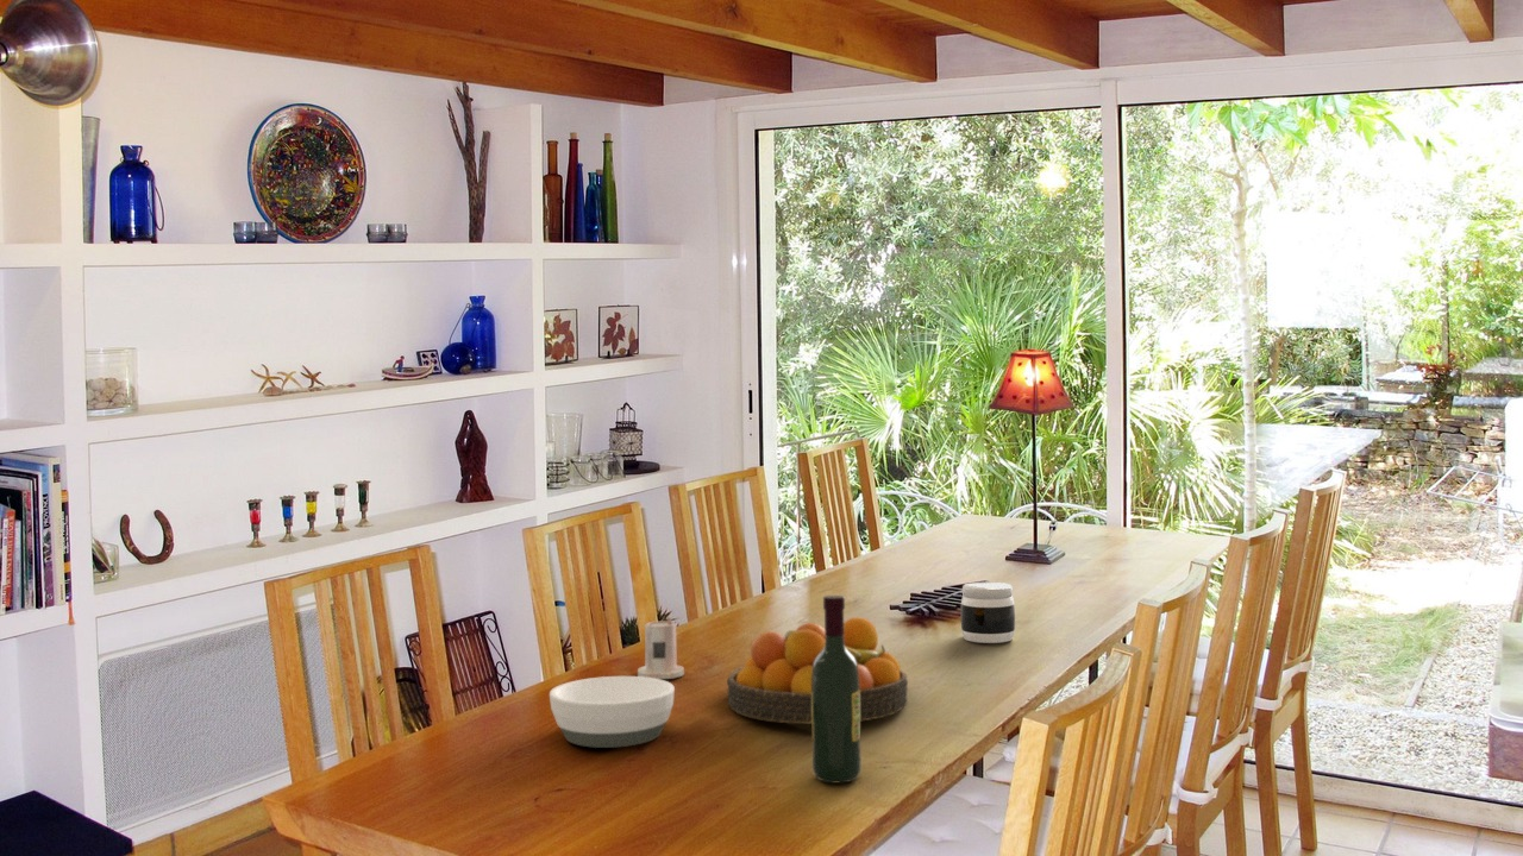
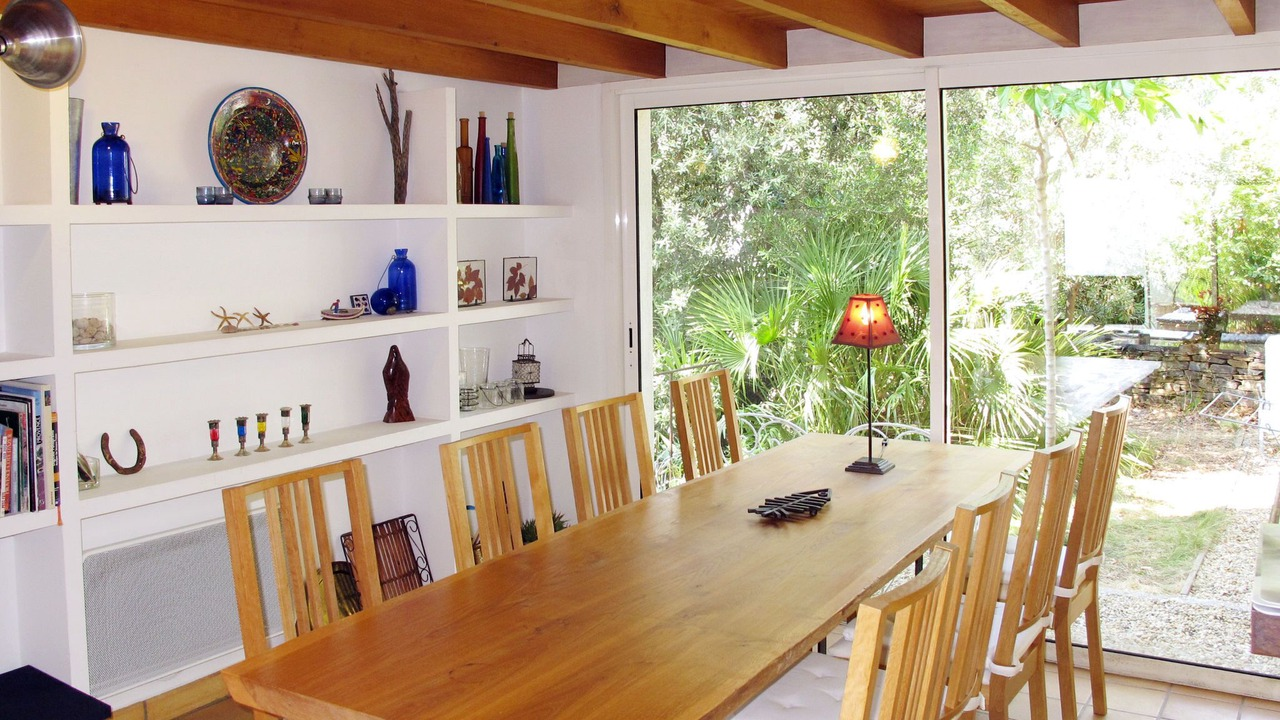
- fruit bowl (814, 660)
- jar (988, 611)
- wine bottle (835, 687)
- candle (659, 646)
- bowl (613, 712)
